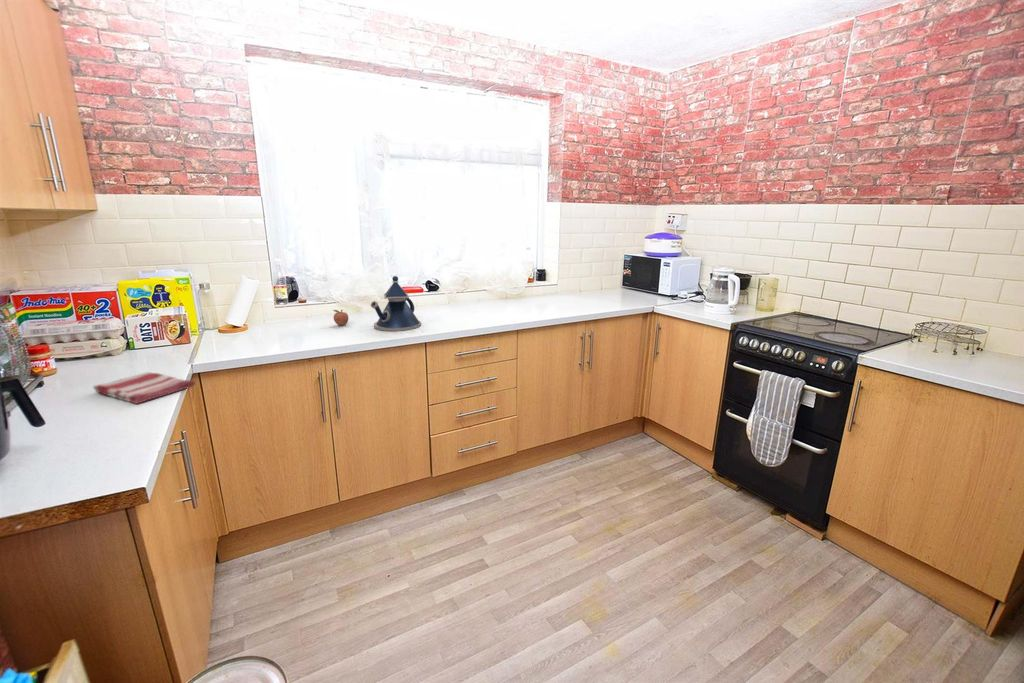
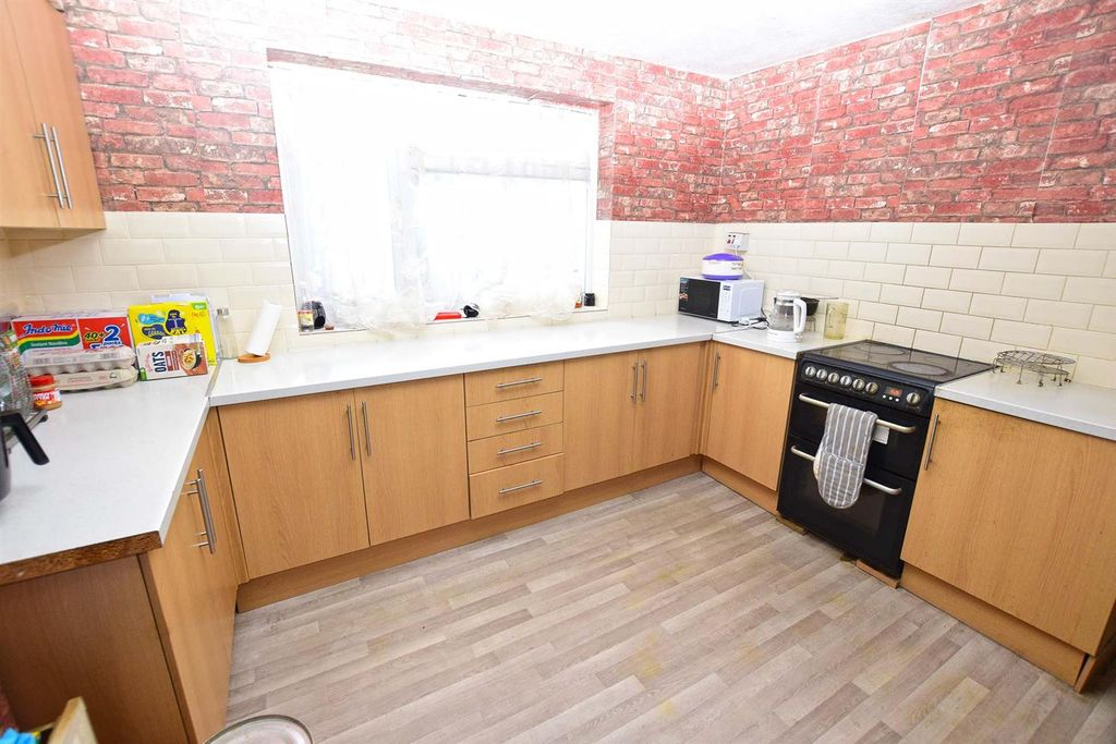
- teapot (394, 301)
- fruit (340, 317)
- dish towel (144, 385)
